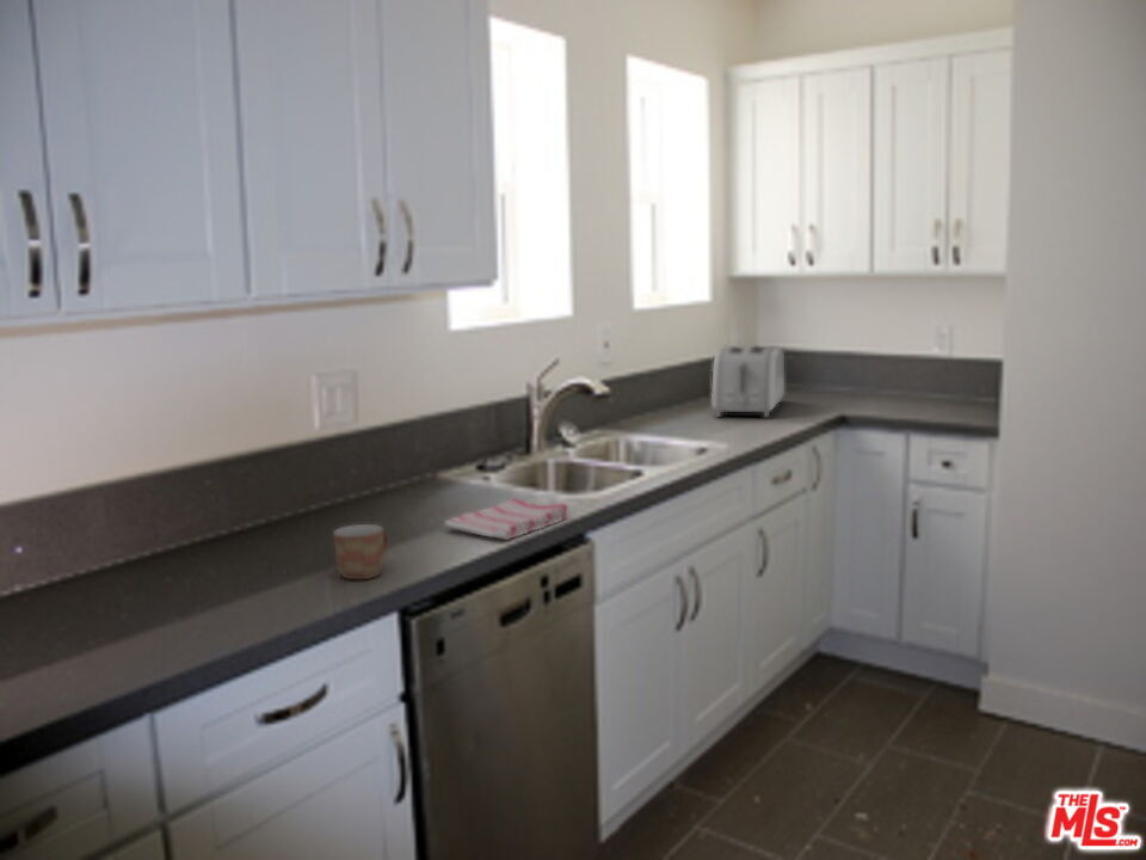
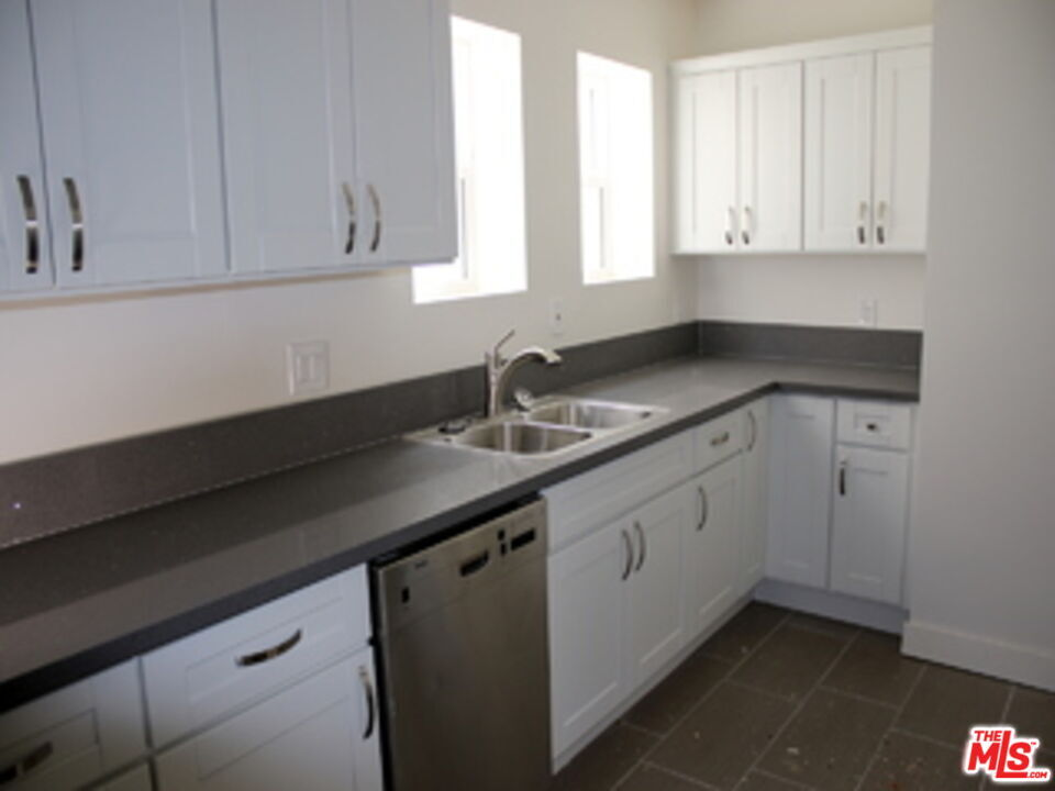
- toaster (748, 377)
- mug (364, 549)
- dish towel (507, 516)
